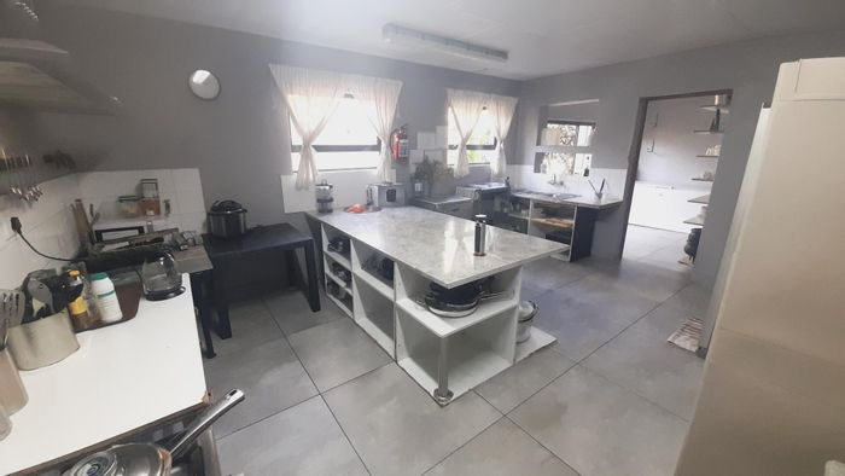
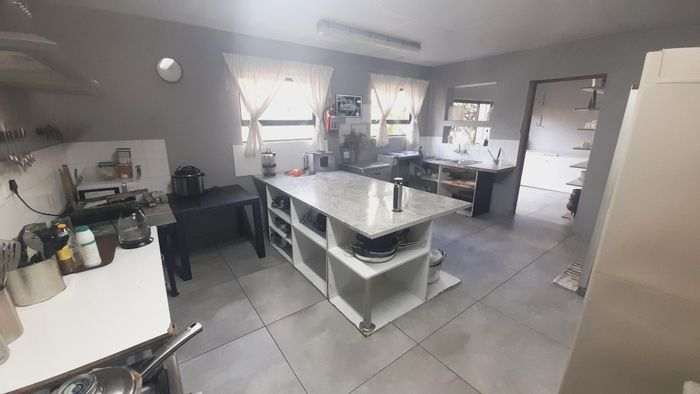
+ wall art (349, 106)
